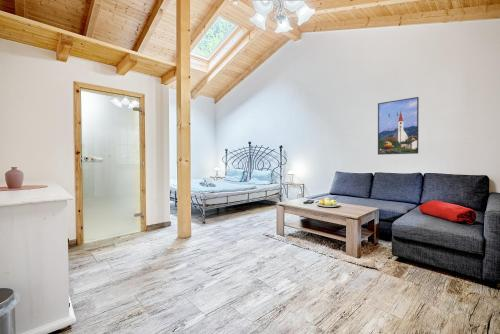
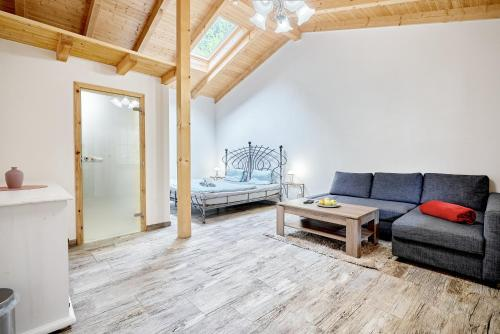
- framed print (397, 127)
